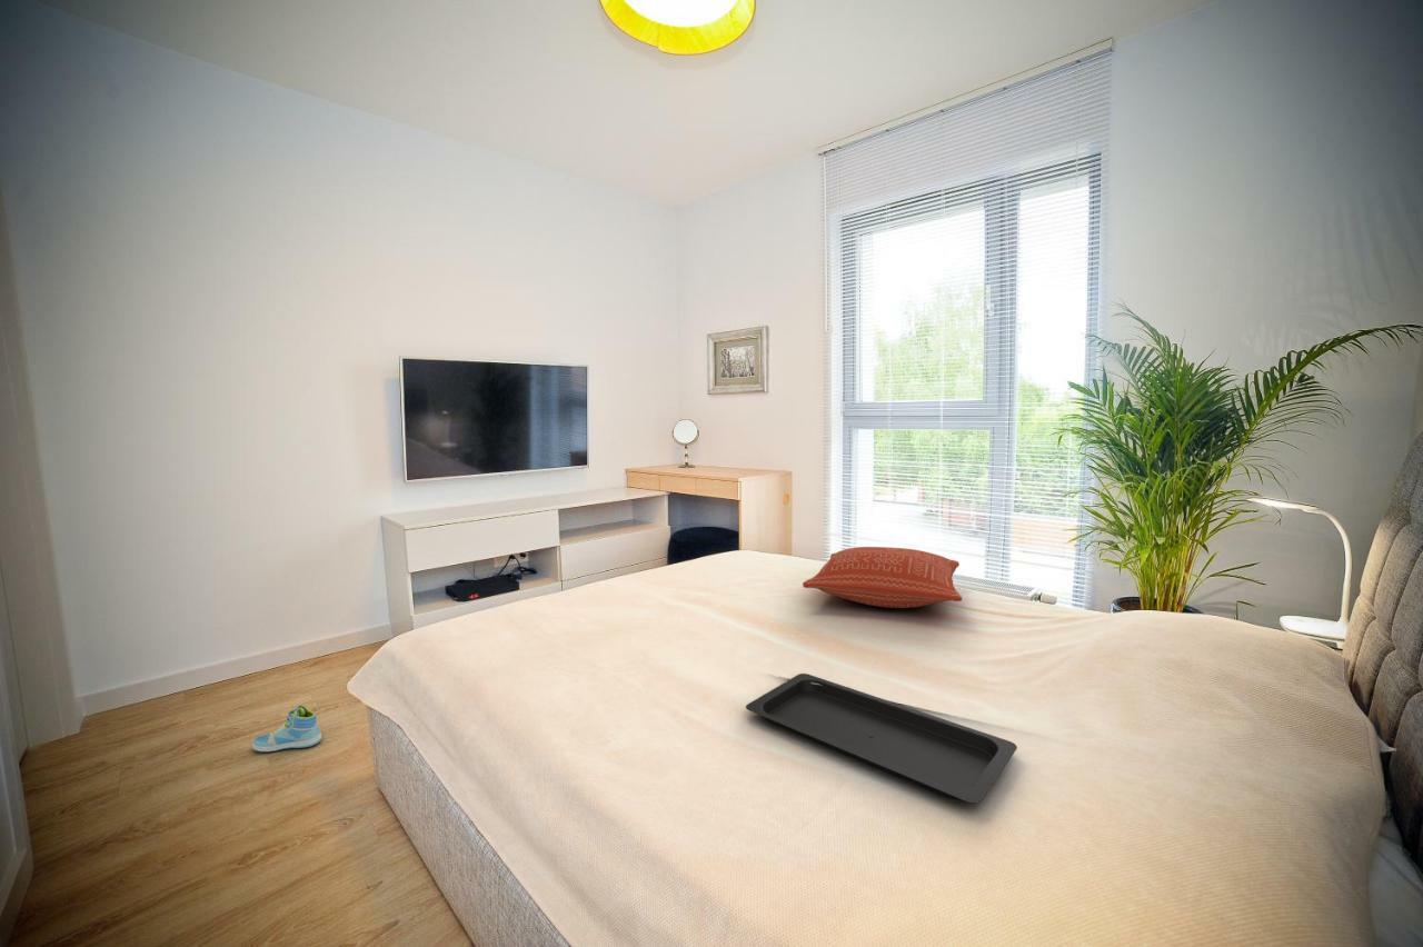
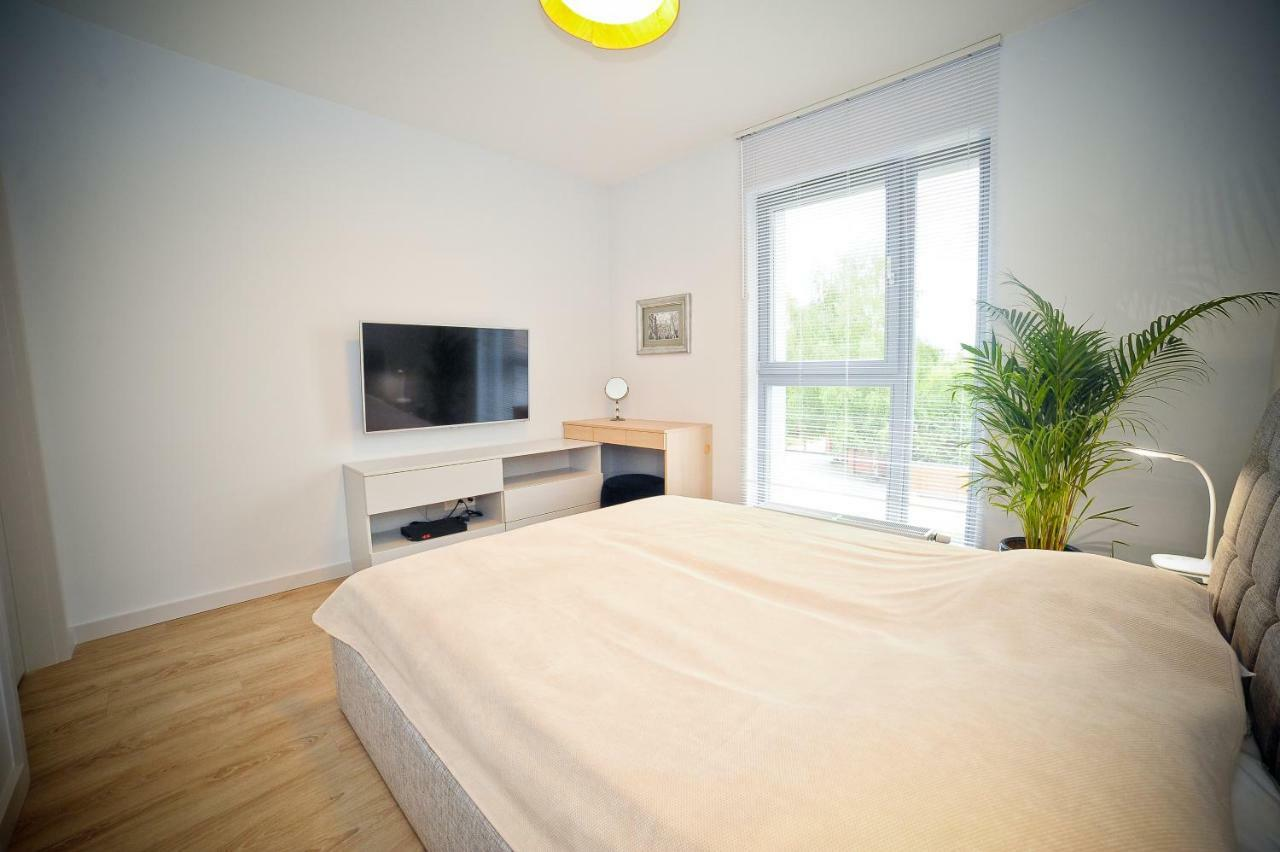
- pillow (885, 574)
- sneaker (286, 726)
- serving tray (870, 730)
